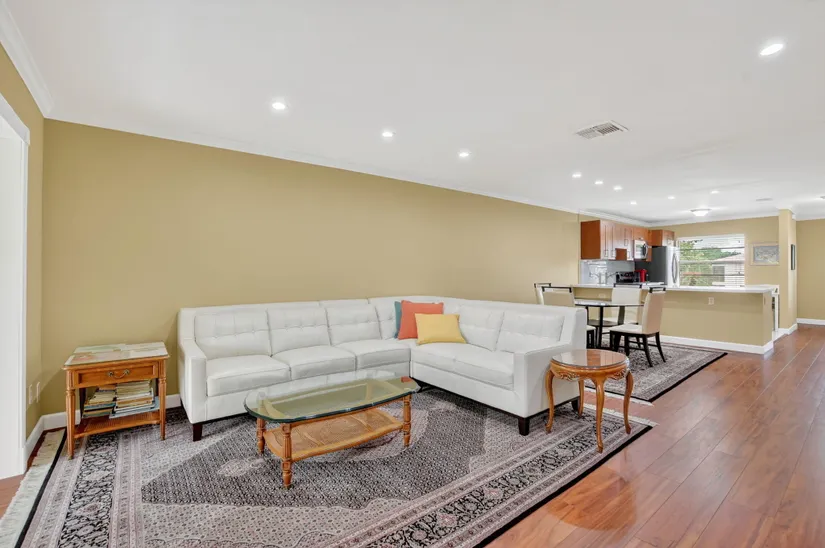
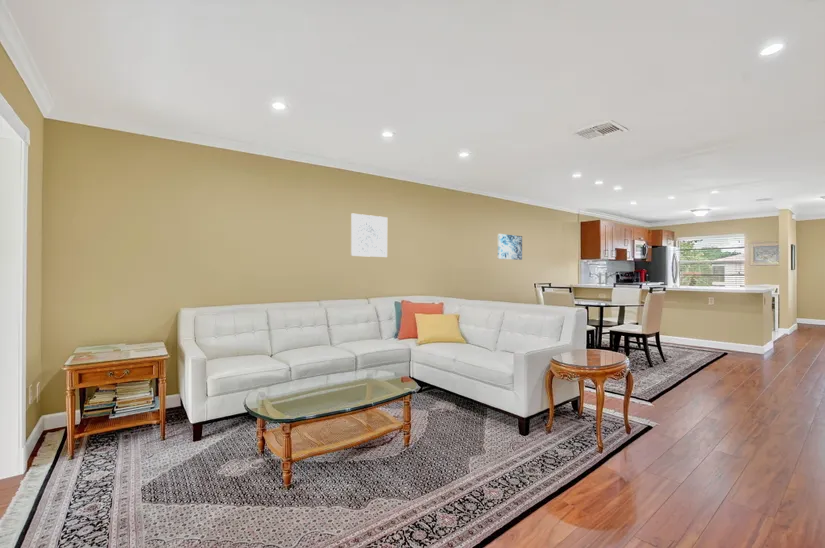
+ wall art (510, 247)
+ wall art (369, 236)
